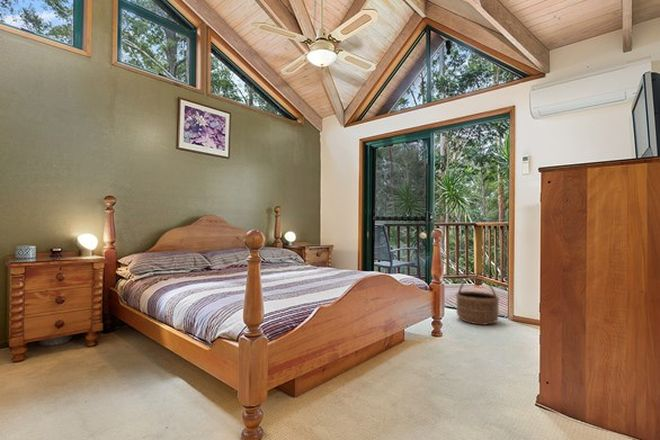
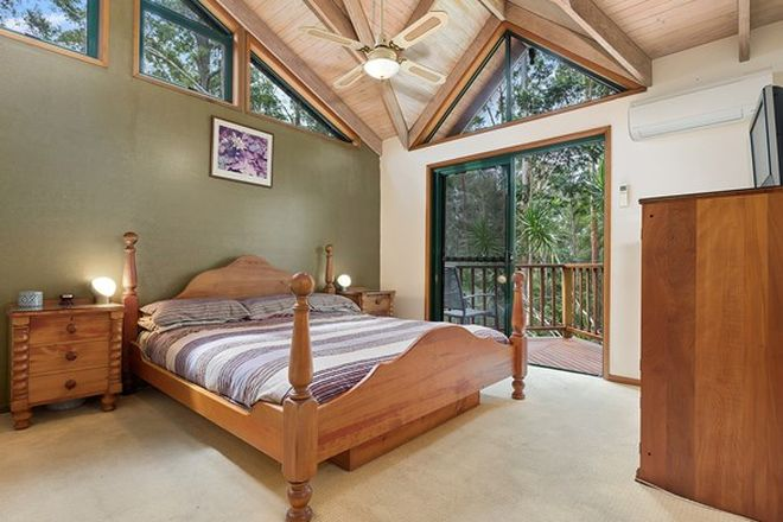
- basket (476, 298)
